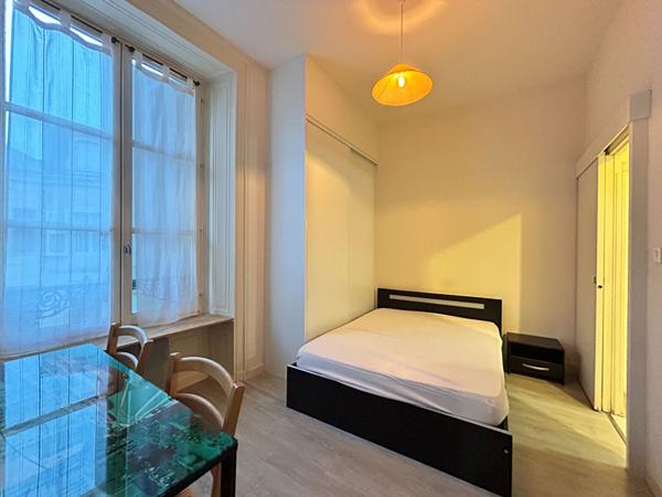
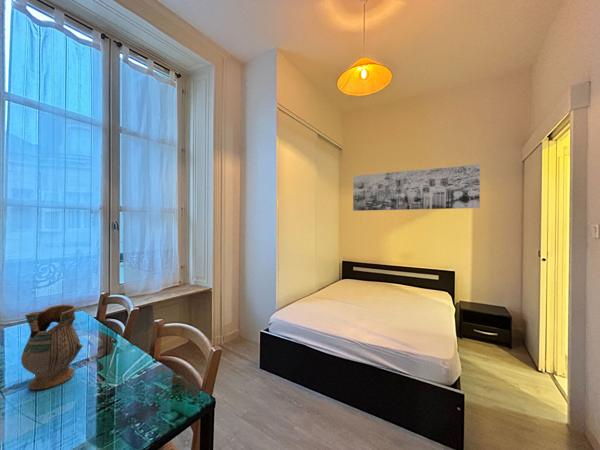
+ wall art (409, 190)
+ ceramic pitcher (54, 344)
